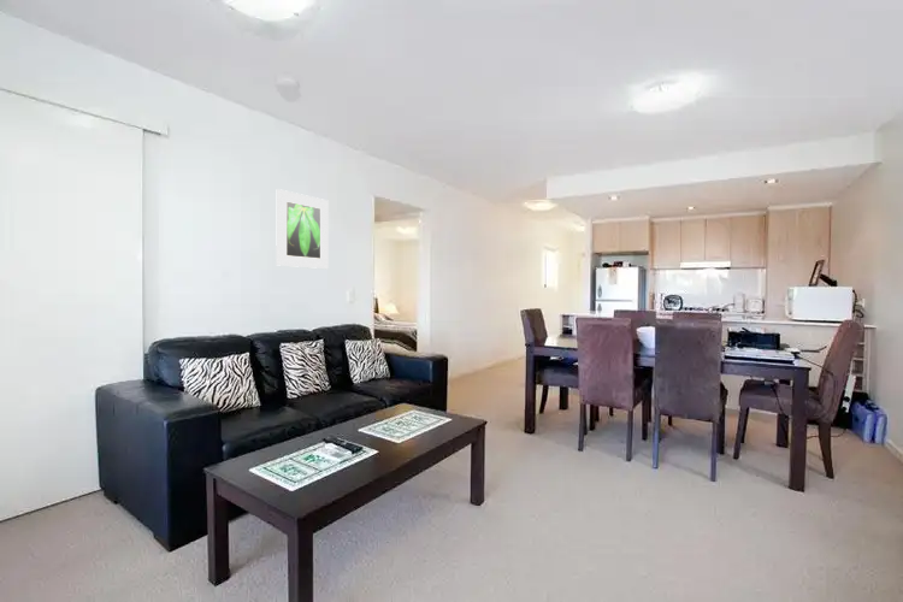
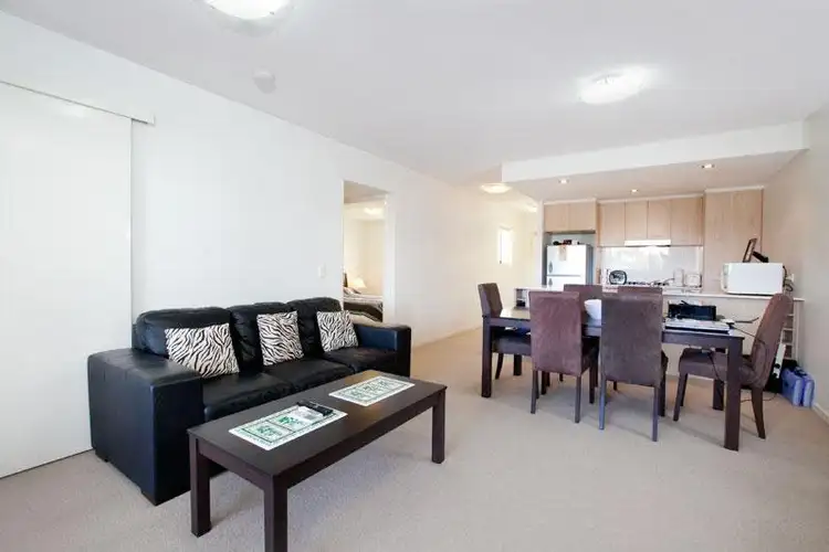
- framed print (303, 231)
